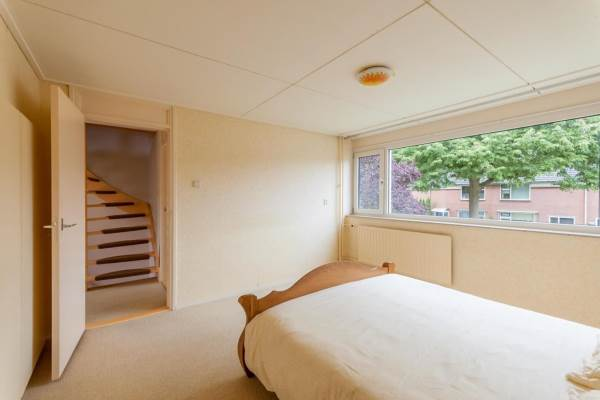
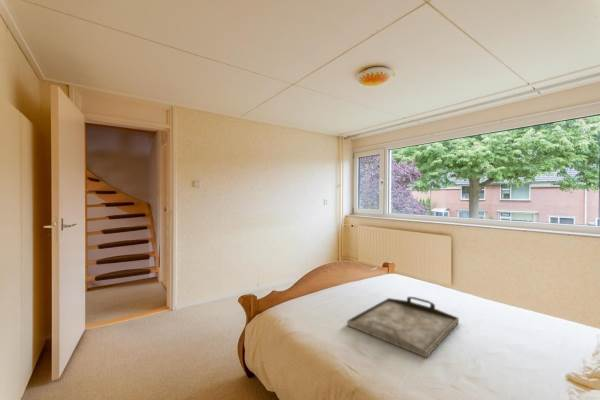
+ serving tray (403, 316)
